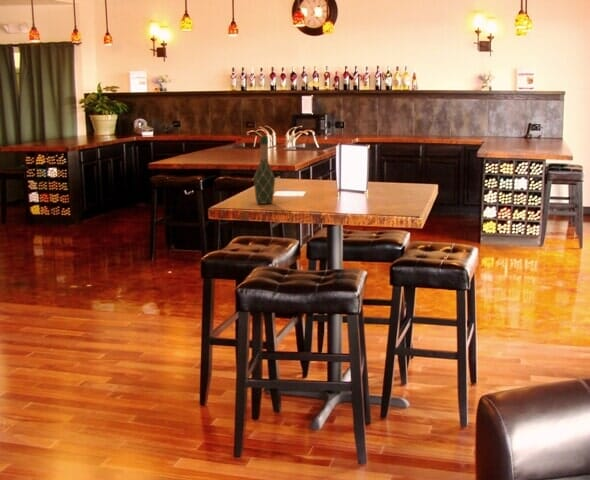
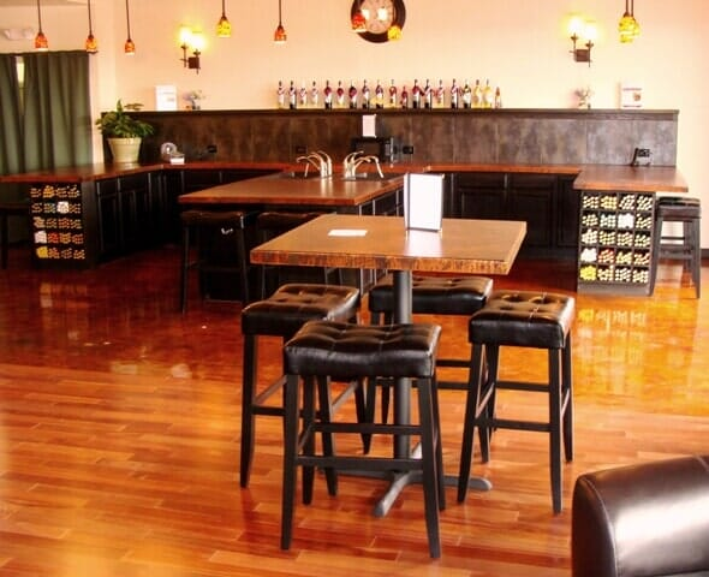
- wine bottle (264, 169)
